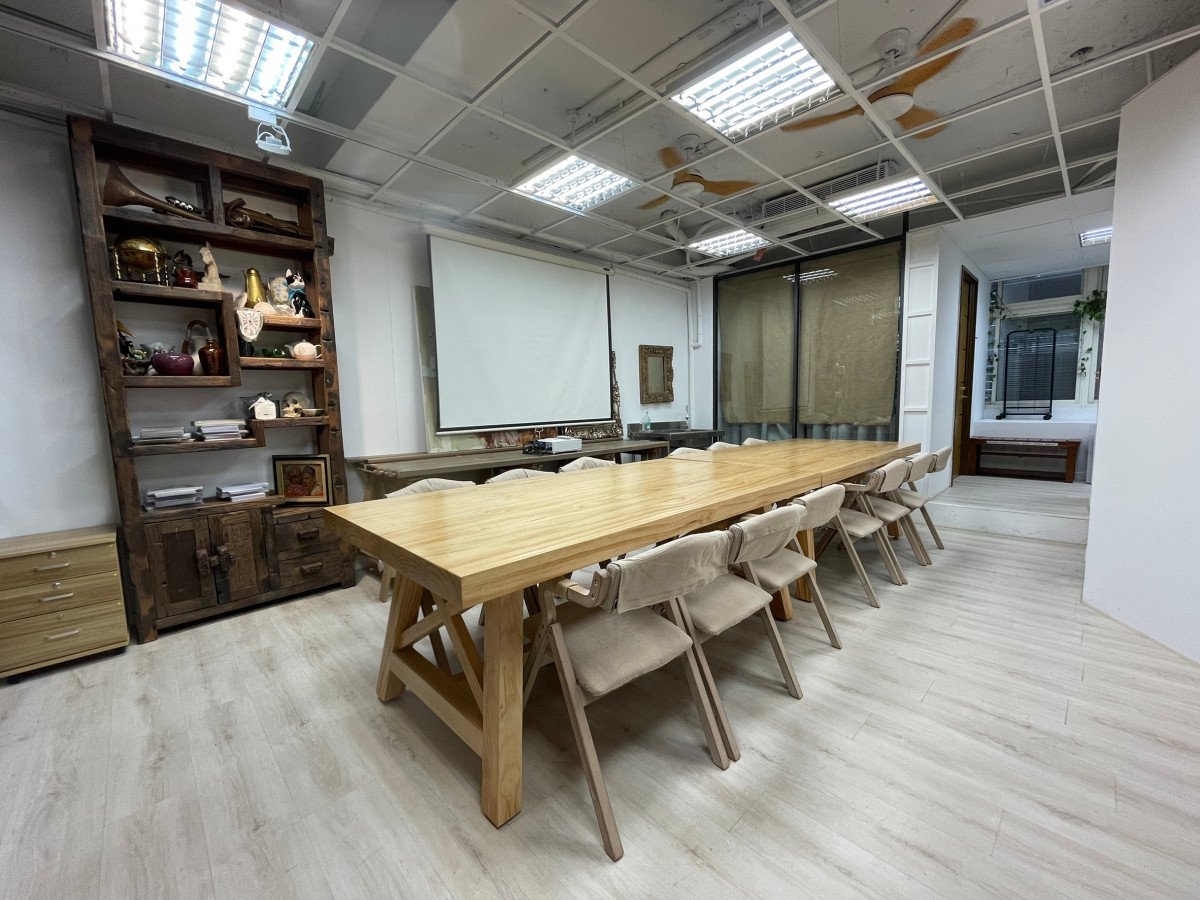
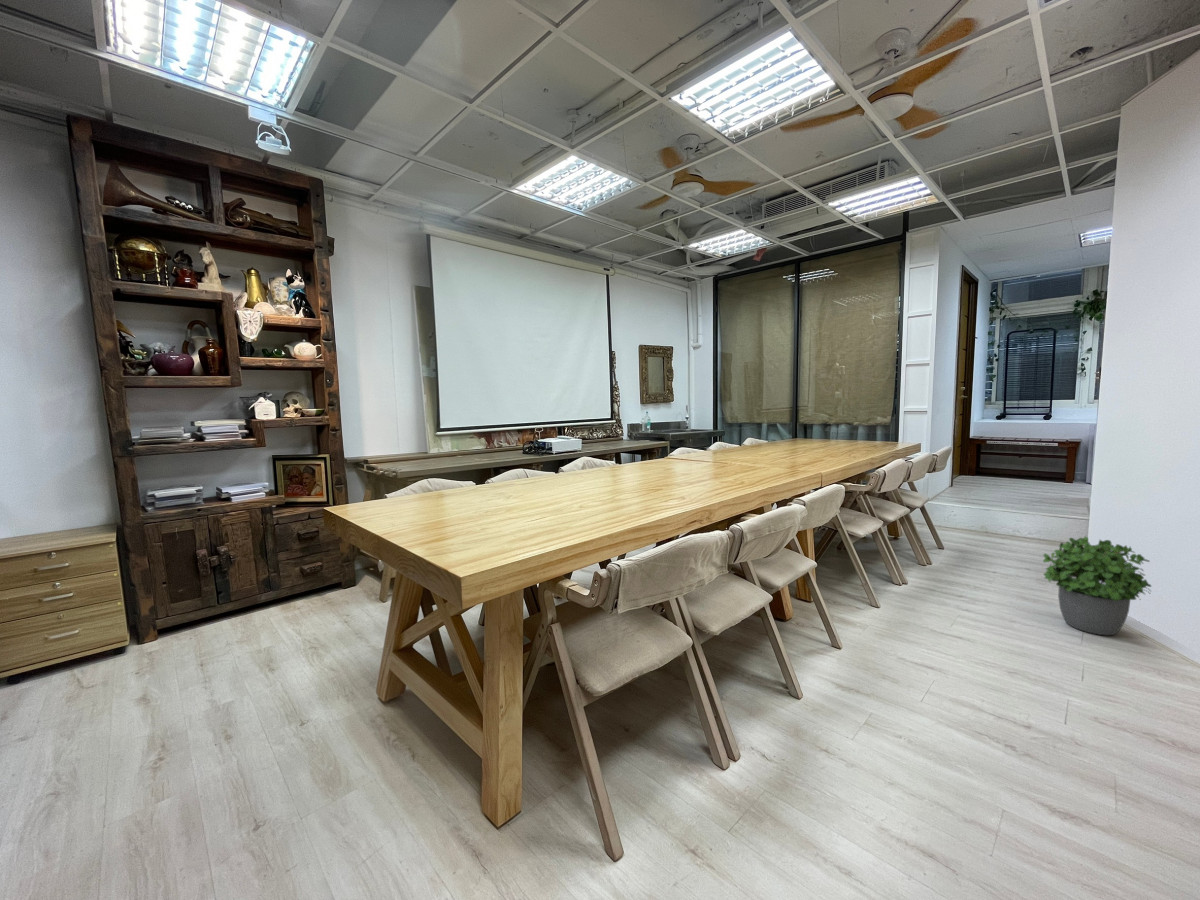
+ potted plant (1092, 582)
